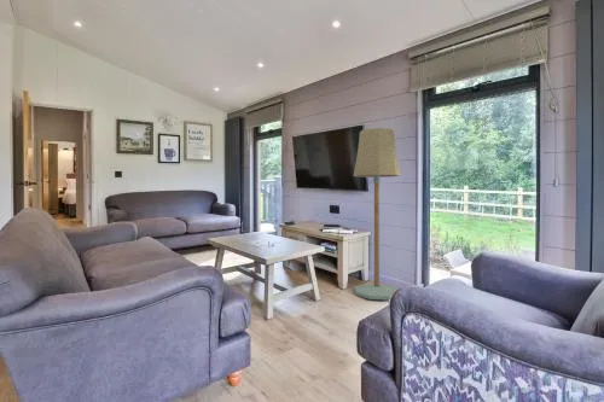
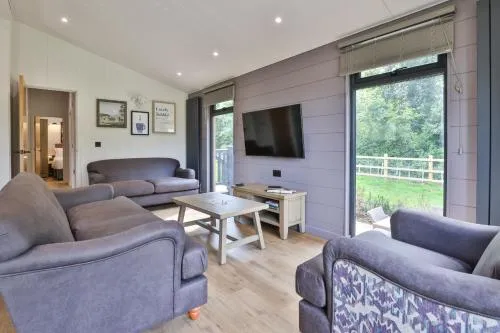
- floor lamp (376, 212)
